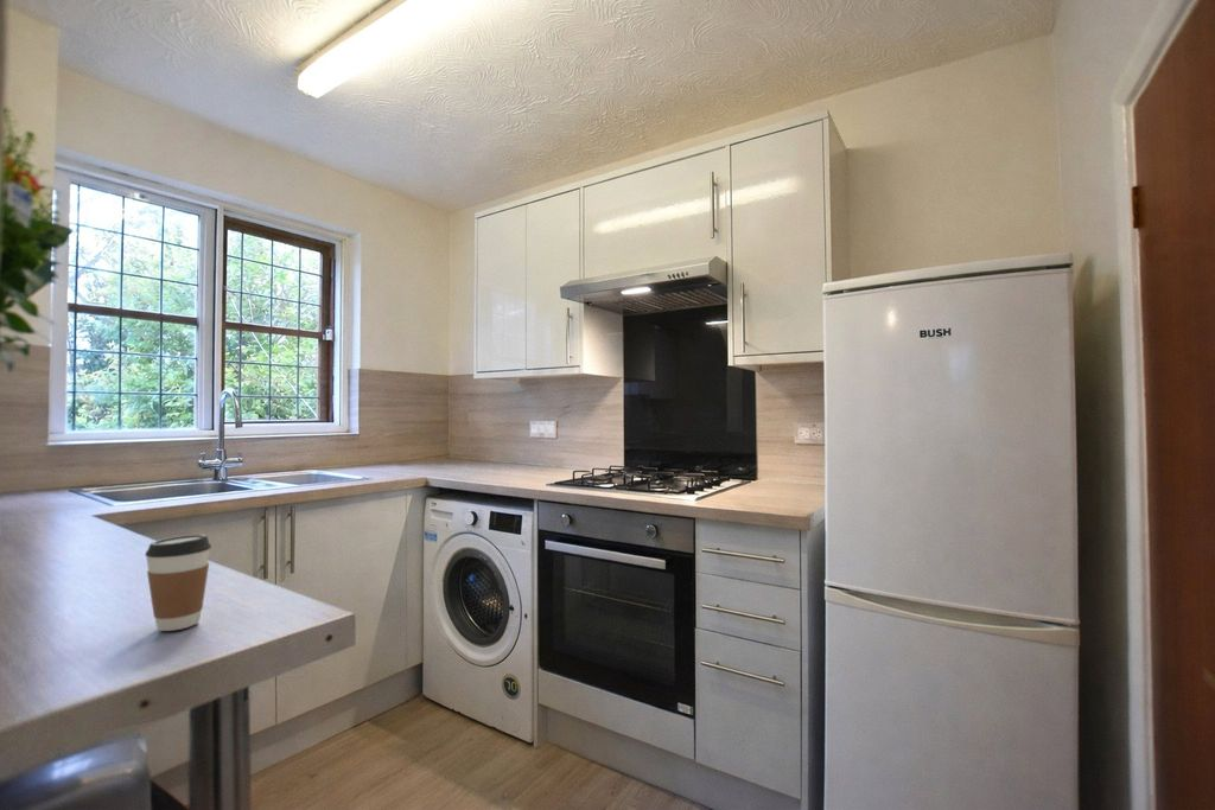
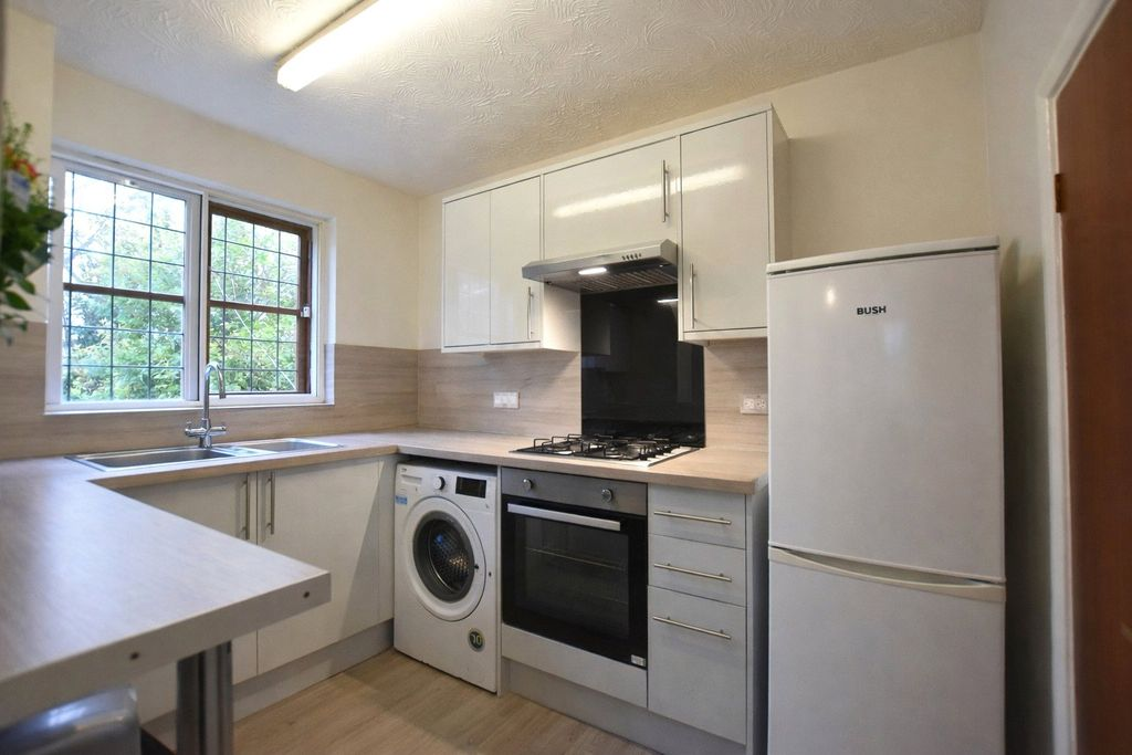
- coffee cup (178, 581)
